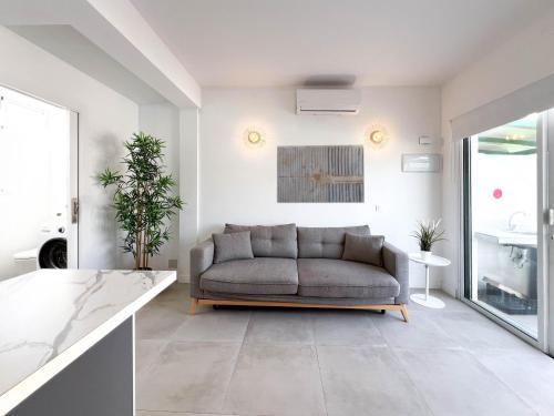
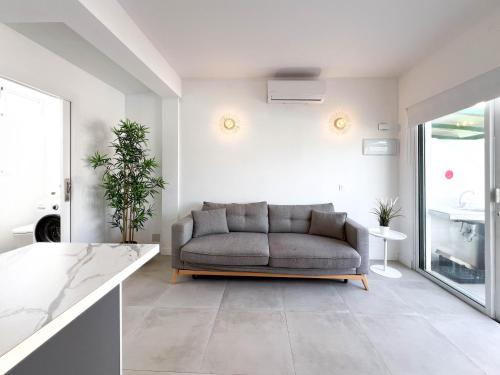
- wall art (319, 174)
